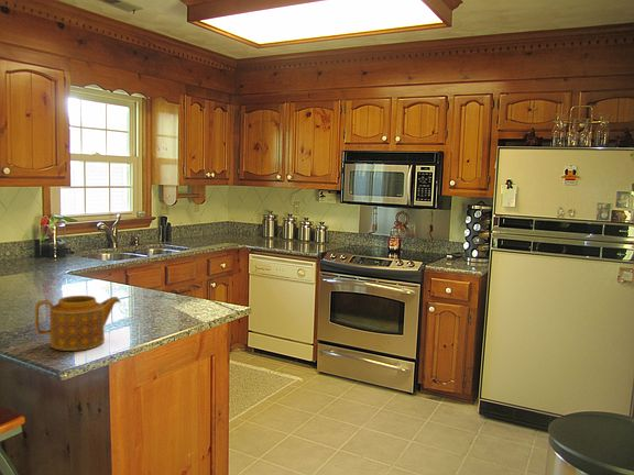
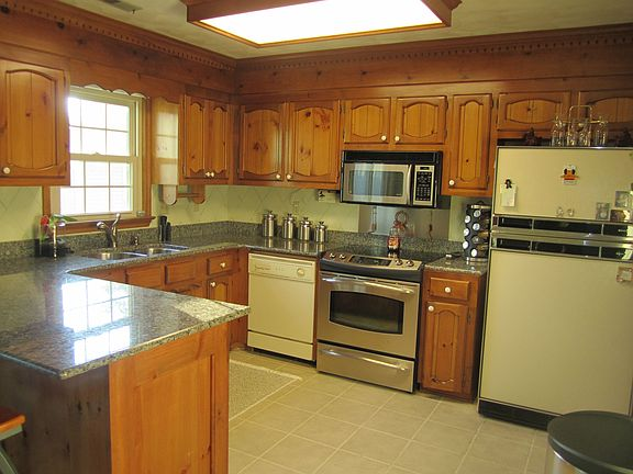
- teapot (79, 320)
